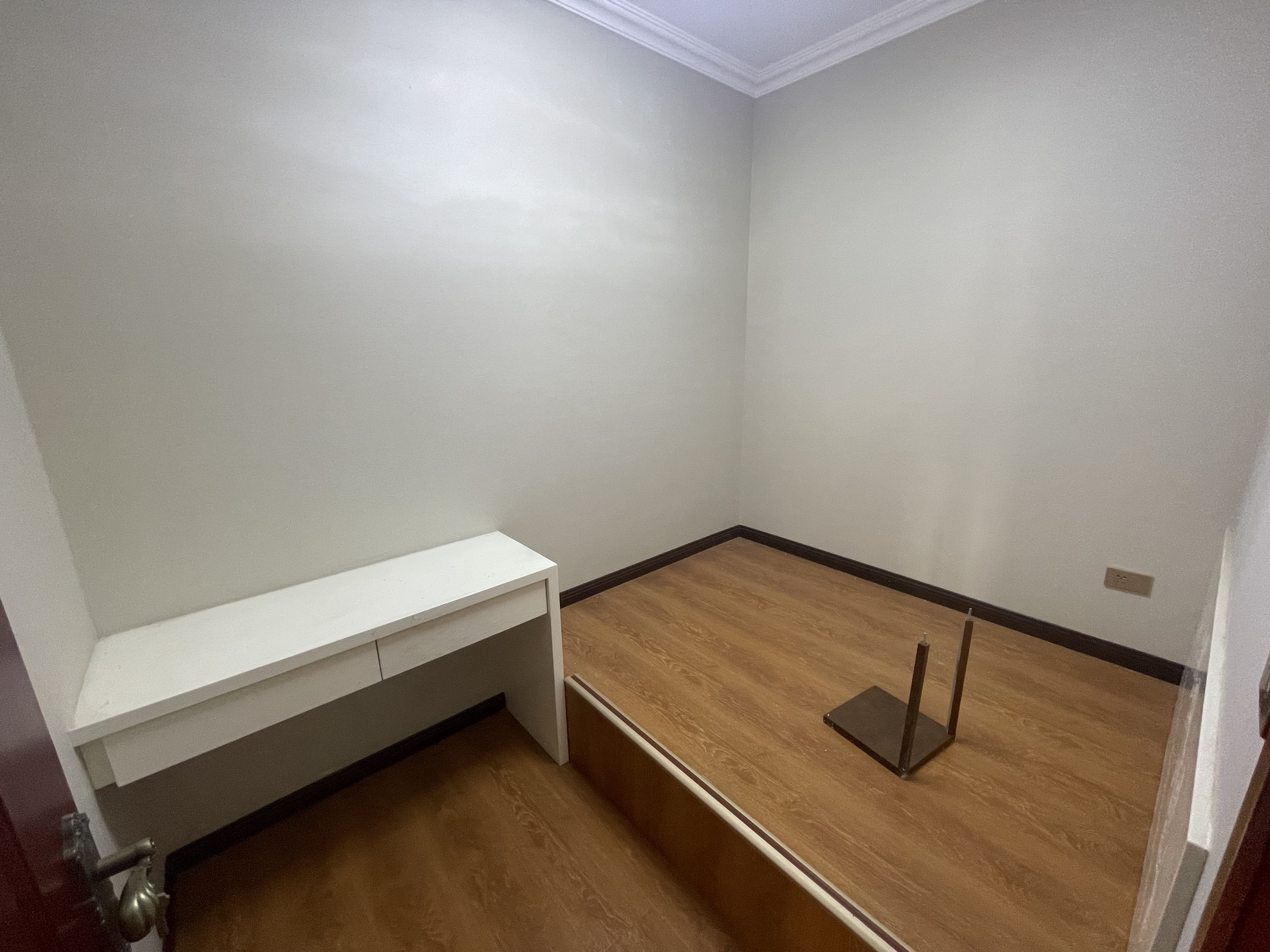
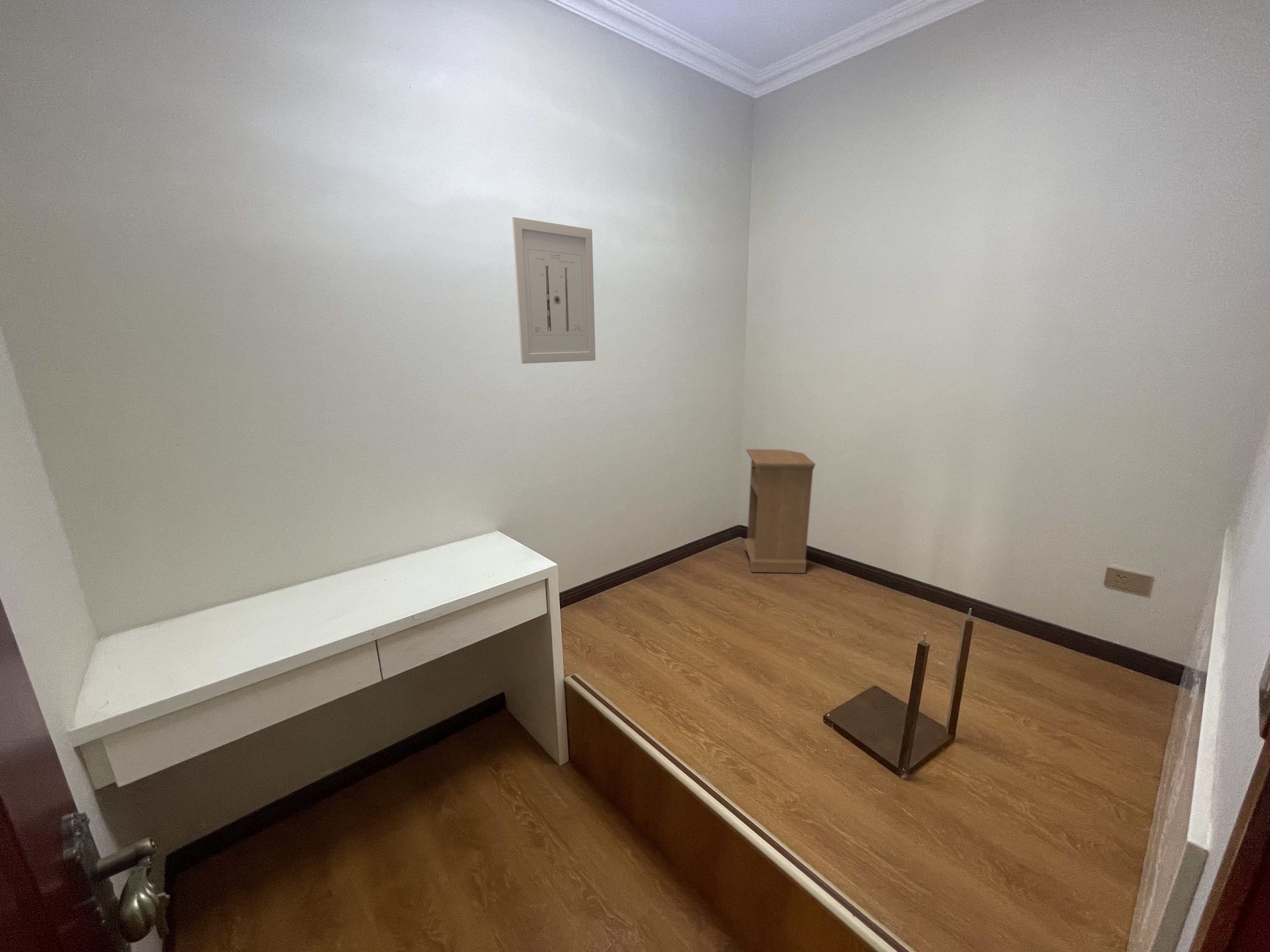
+ wall art (557, 295)
+ nightstand (775, 509)
